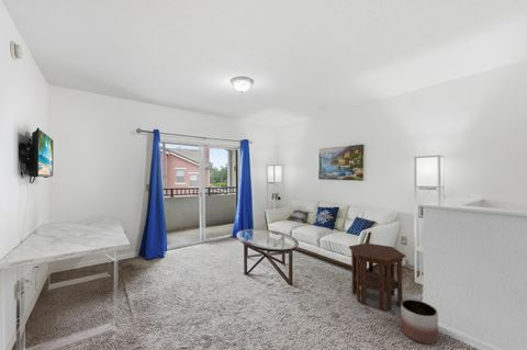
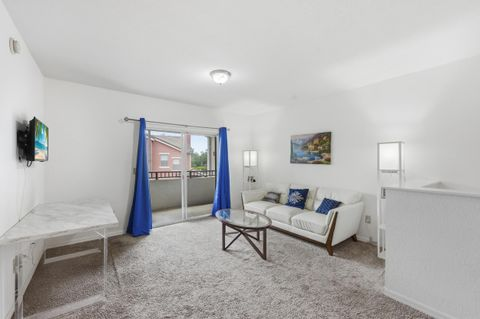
- planter (418, 320)
- side table (375, 273)
